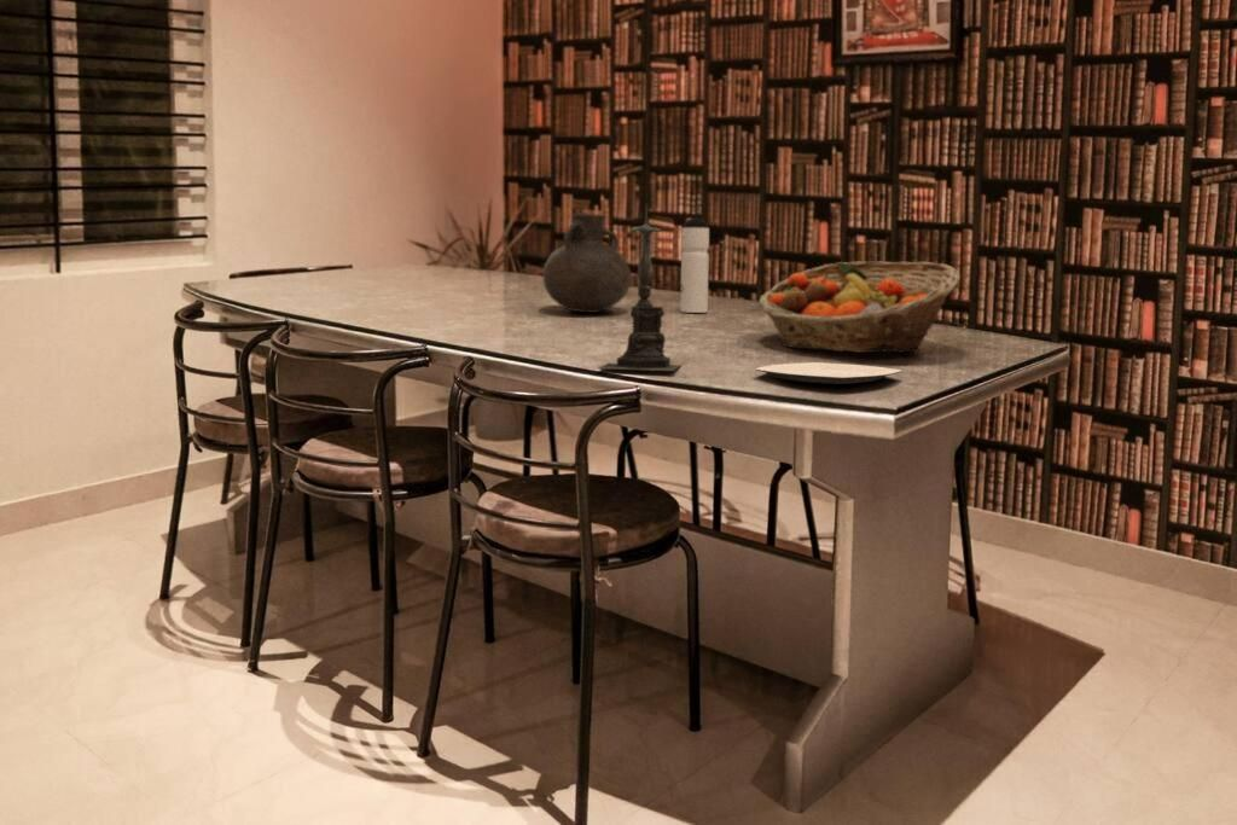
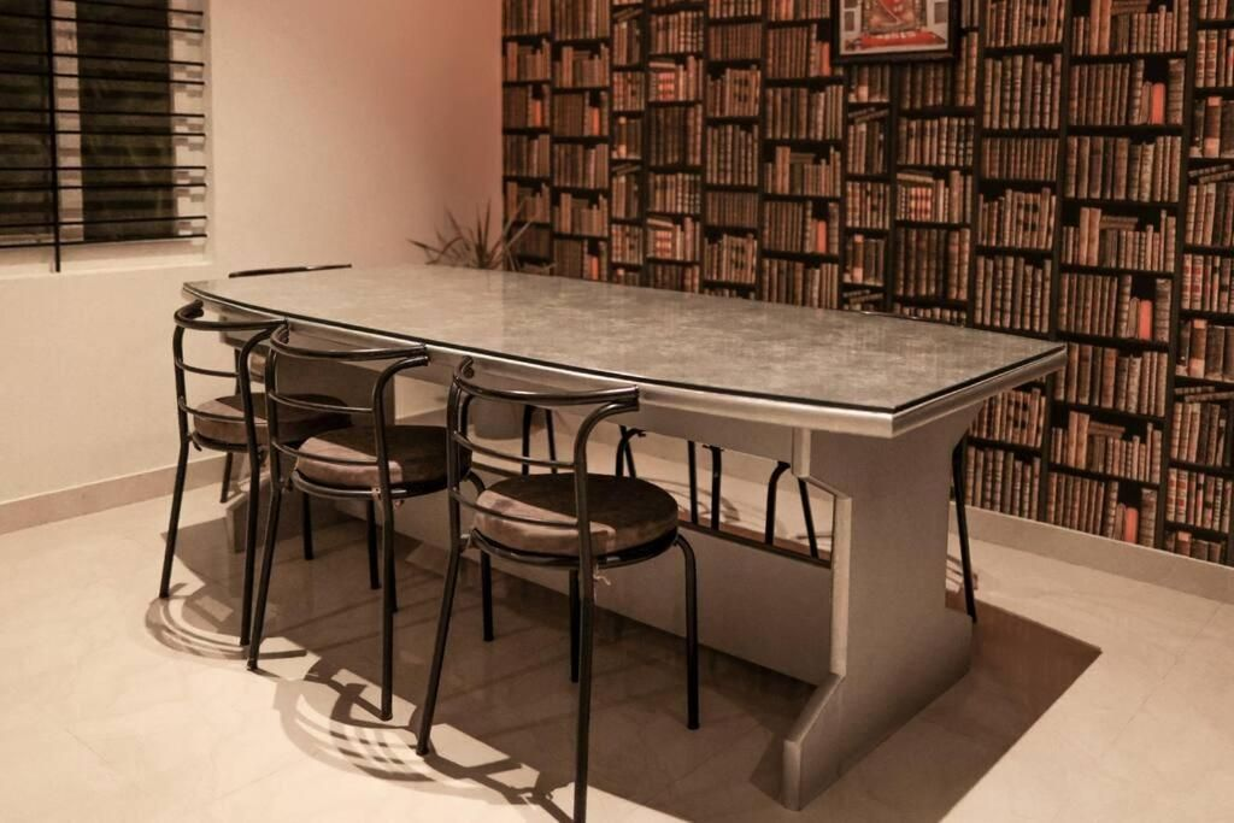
- vase (586, 262)
- plate (827, 373)
- candle holder (643, 285)
- water bottle (695, 263)
- fruit basket (855, 304)
